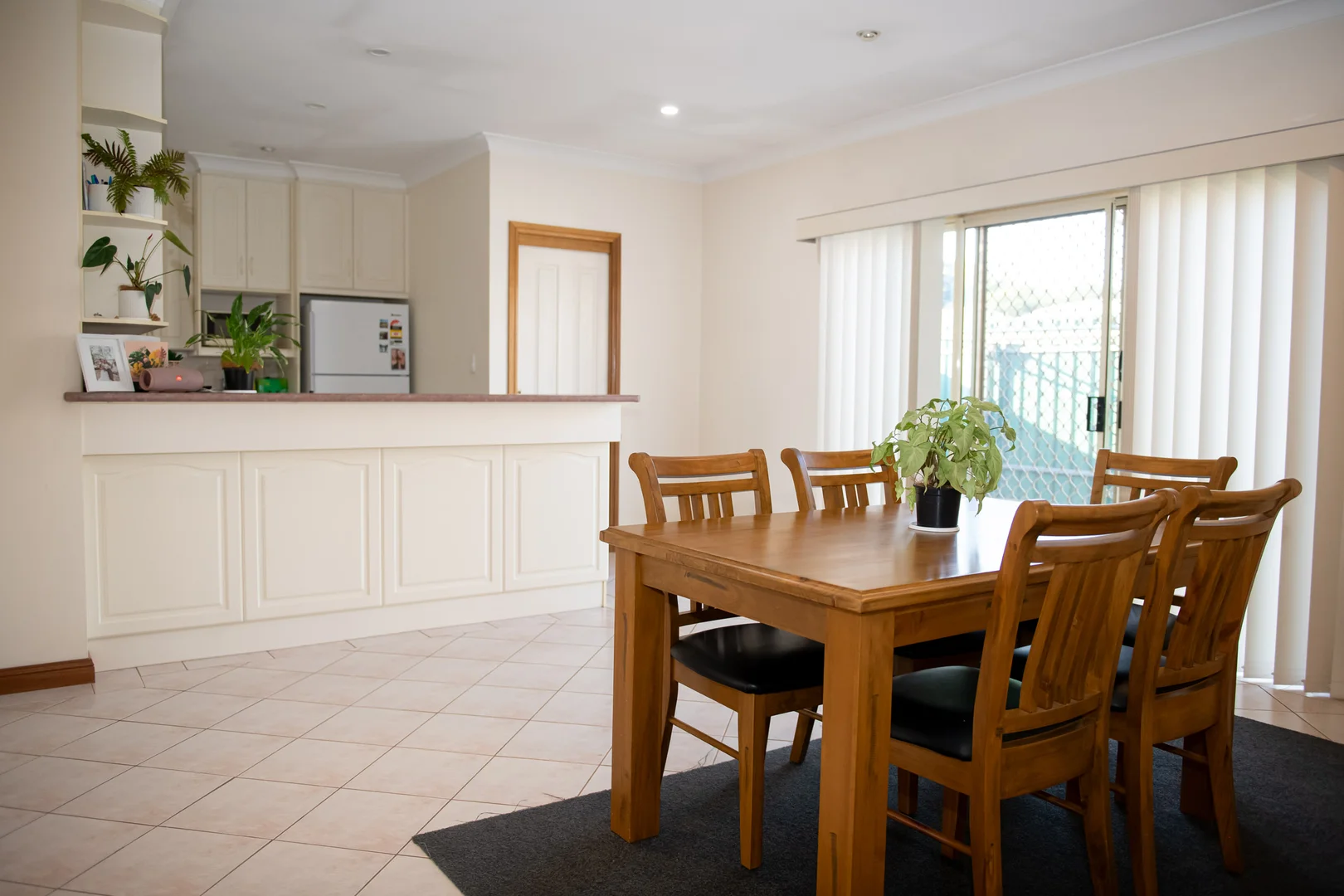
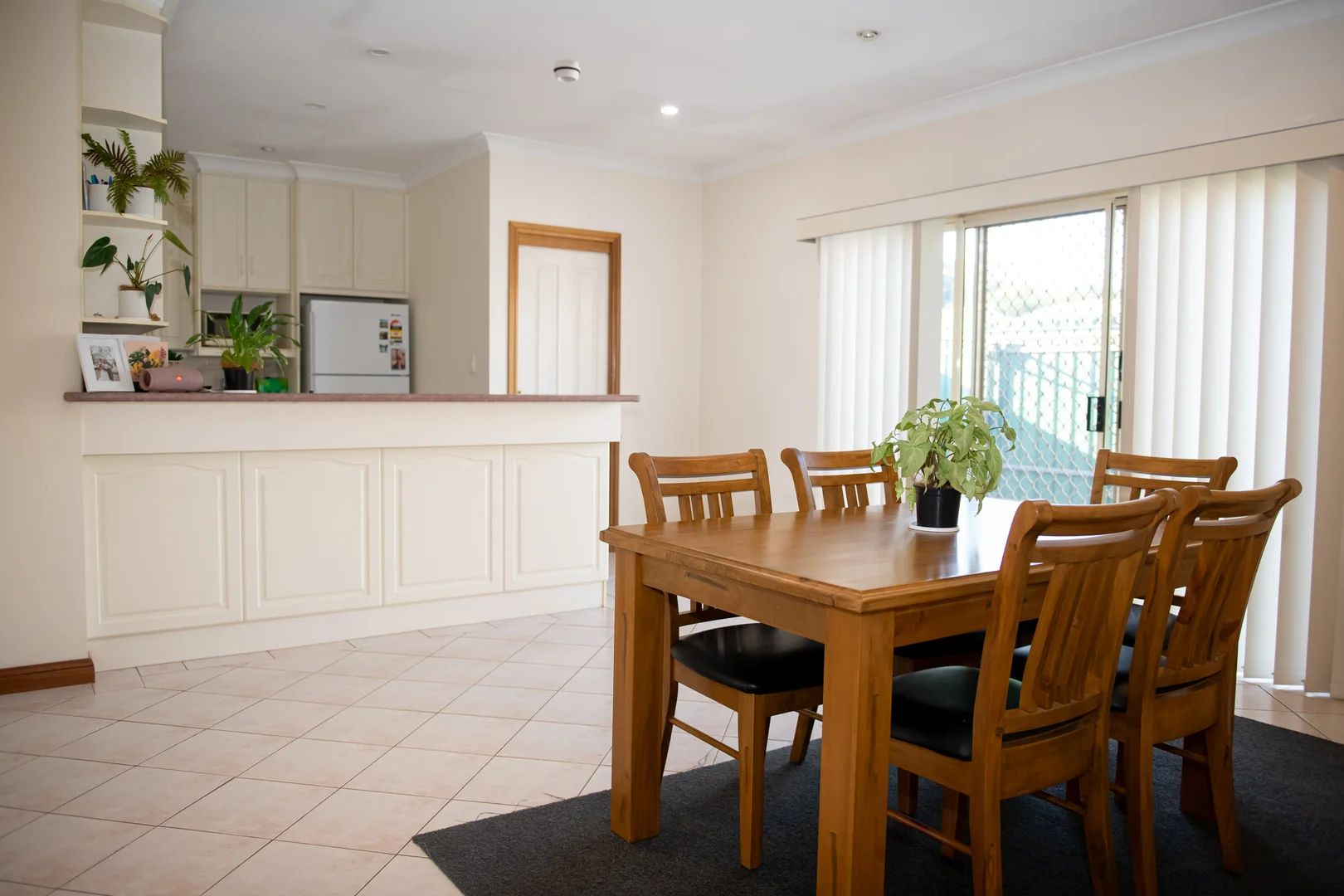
+ smoke detector (567, 71)
